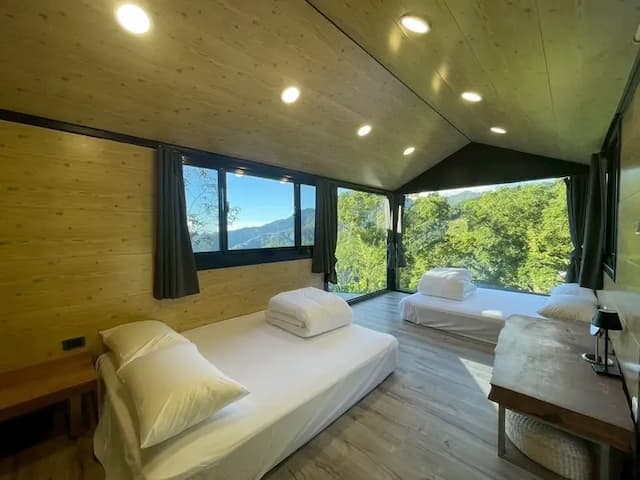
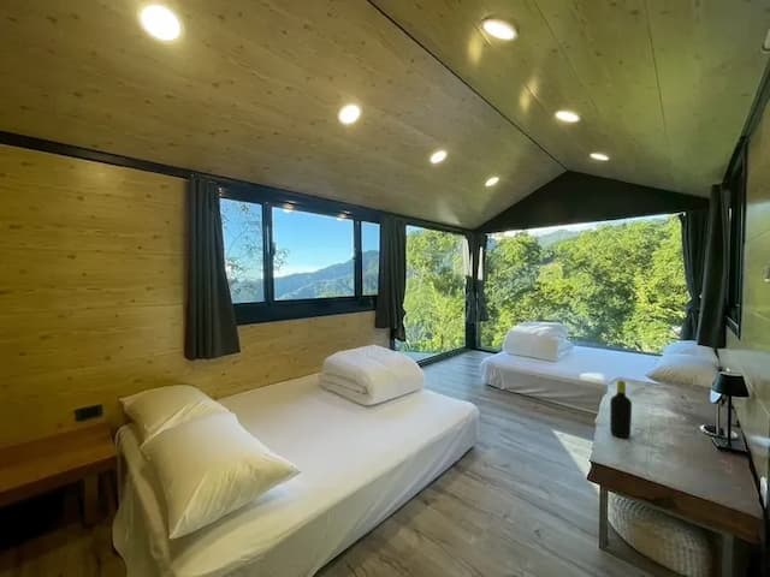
+ bottle (621, 408)
